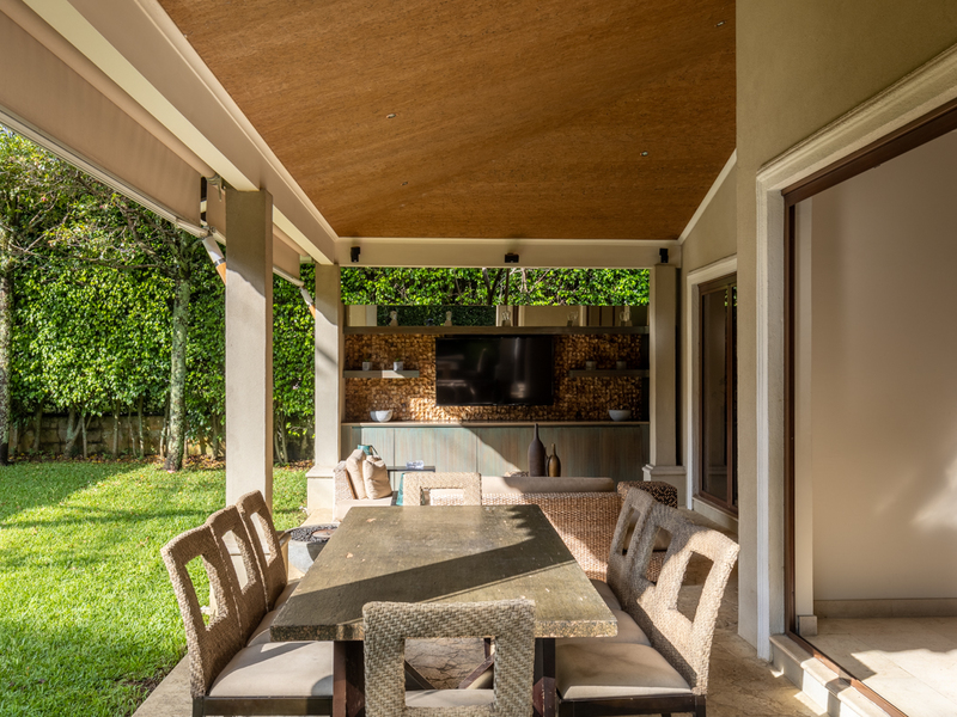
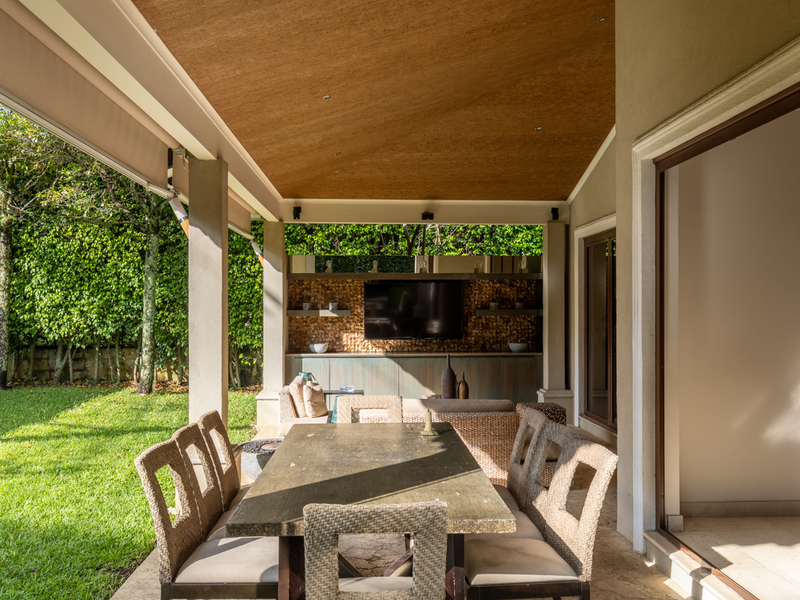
+ candle (429, 420)
